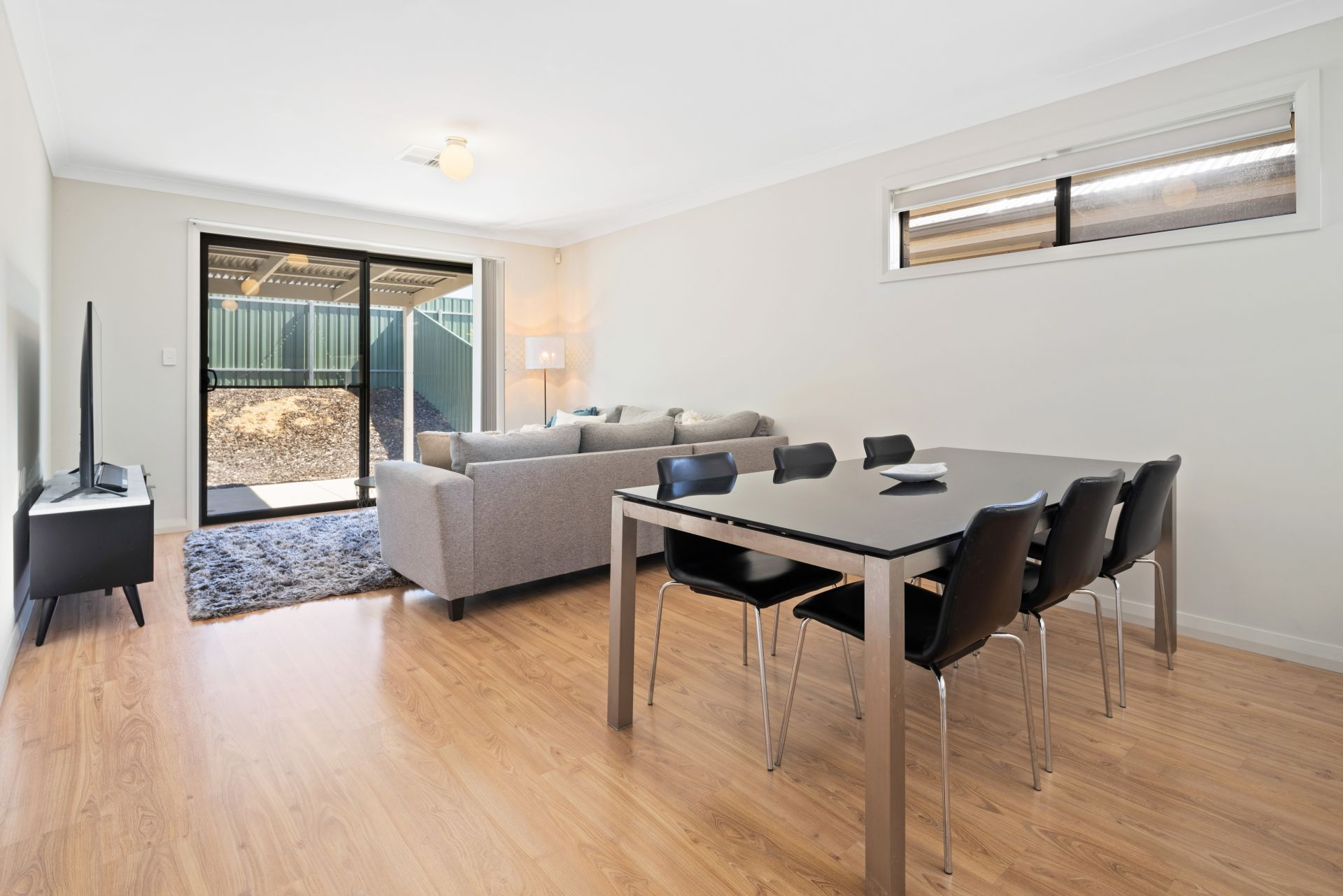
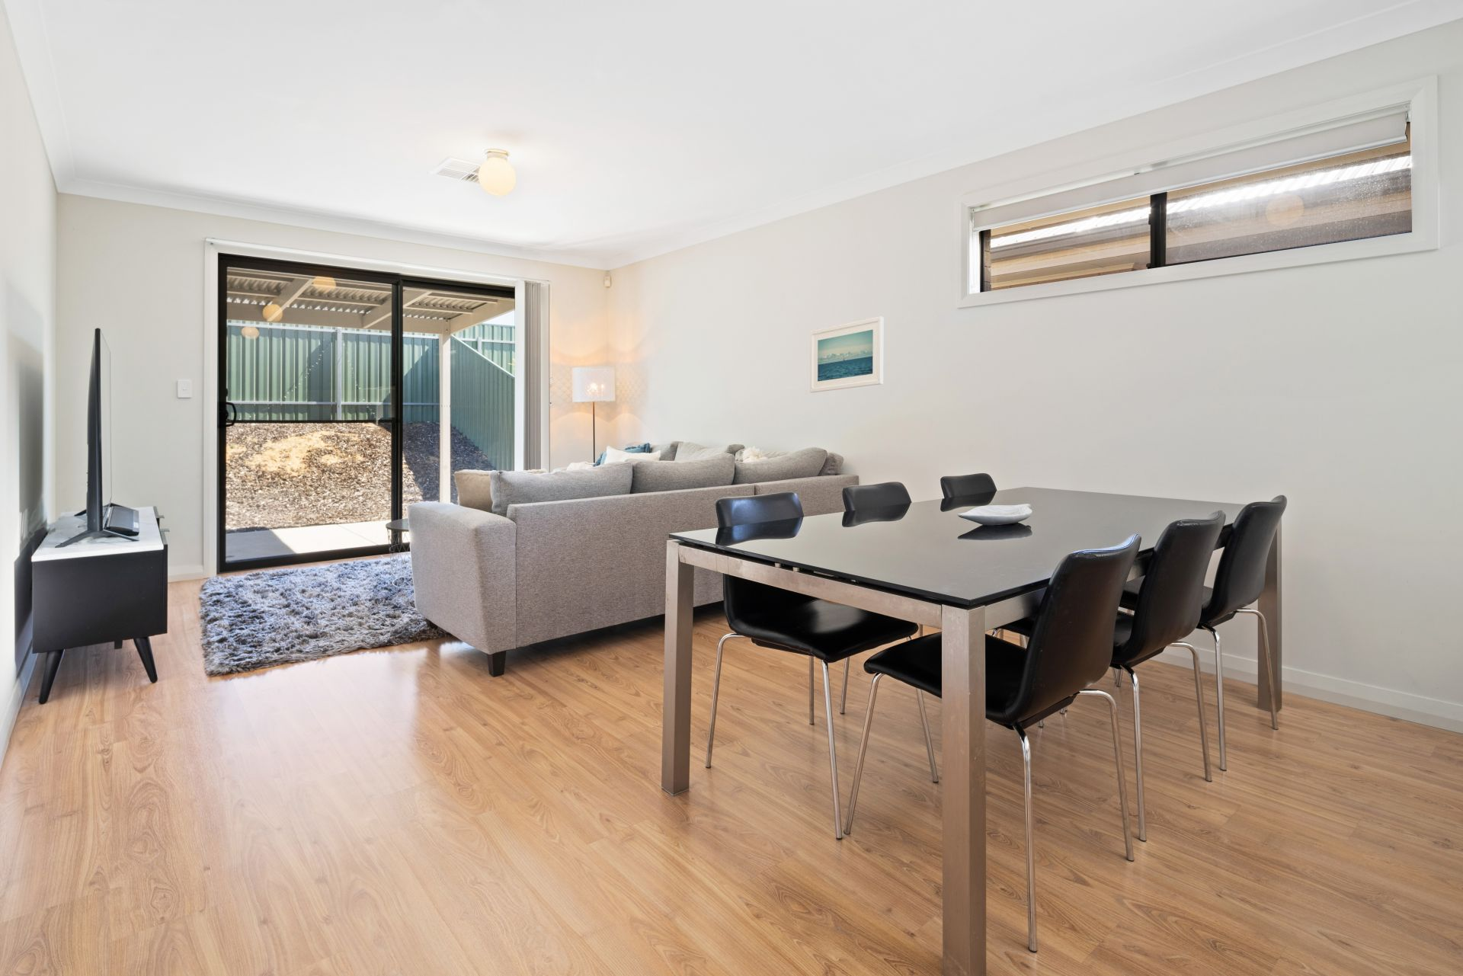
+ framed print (844, 356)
